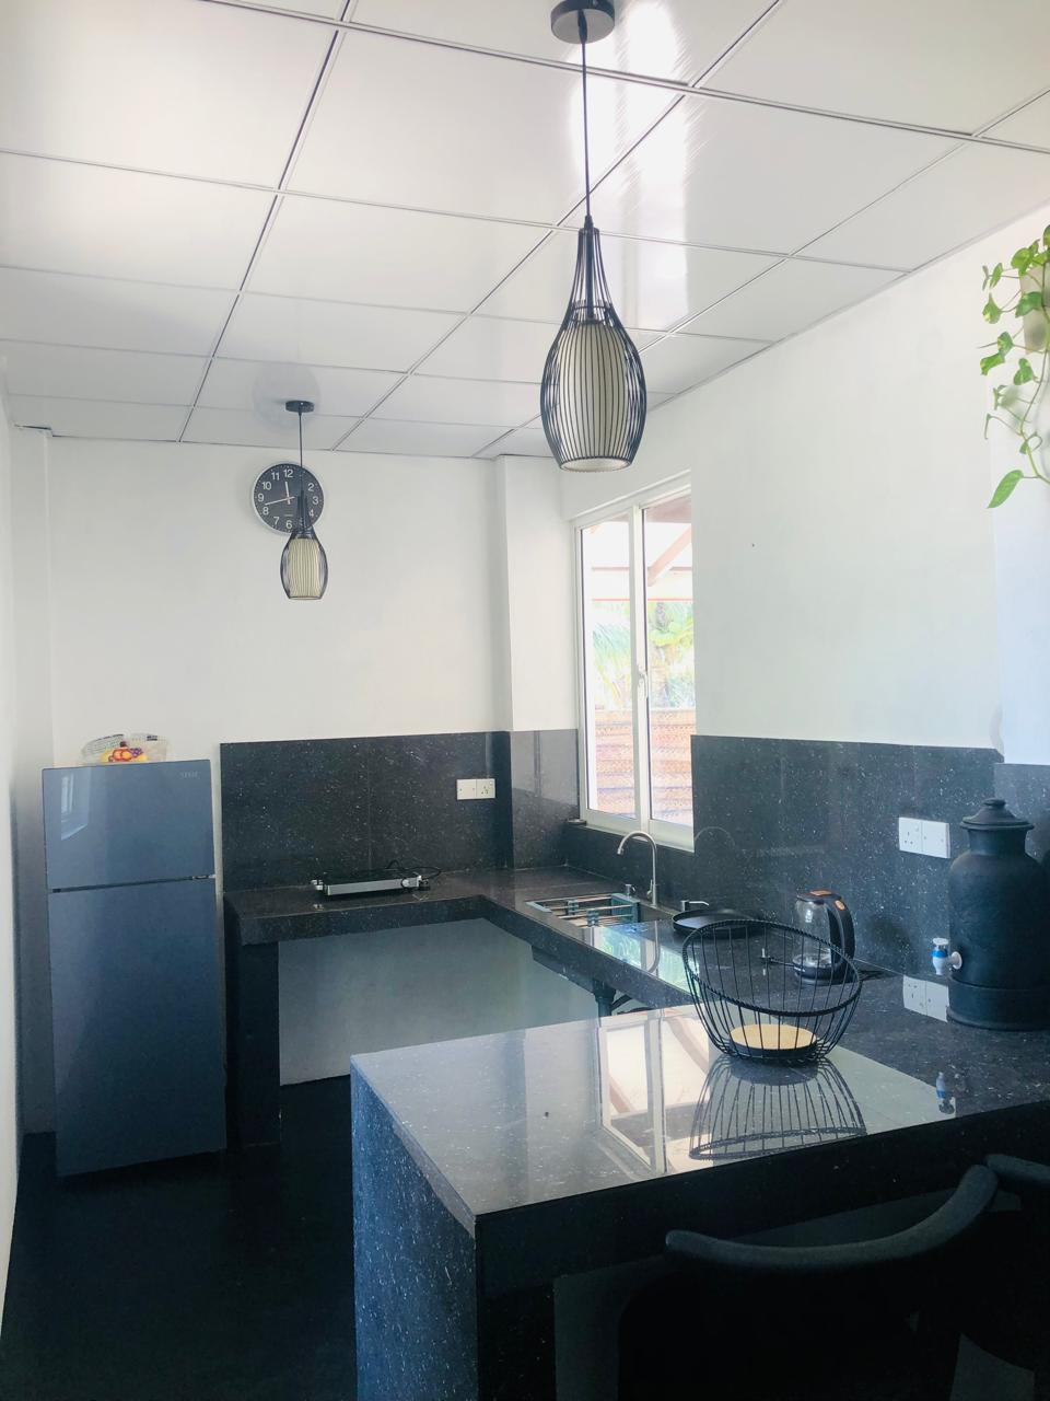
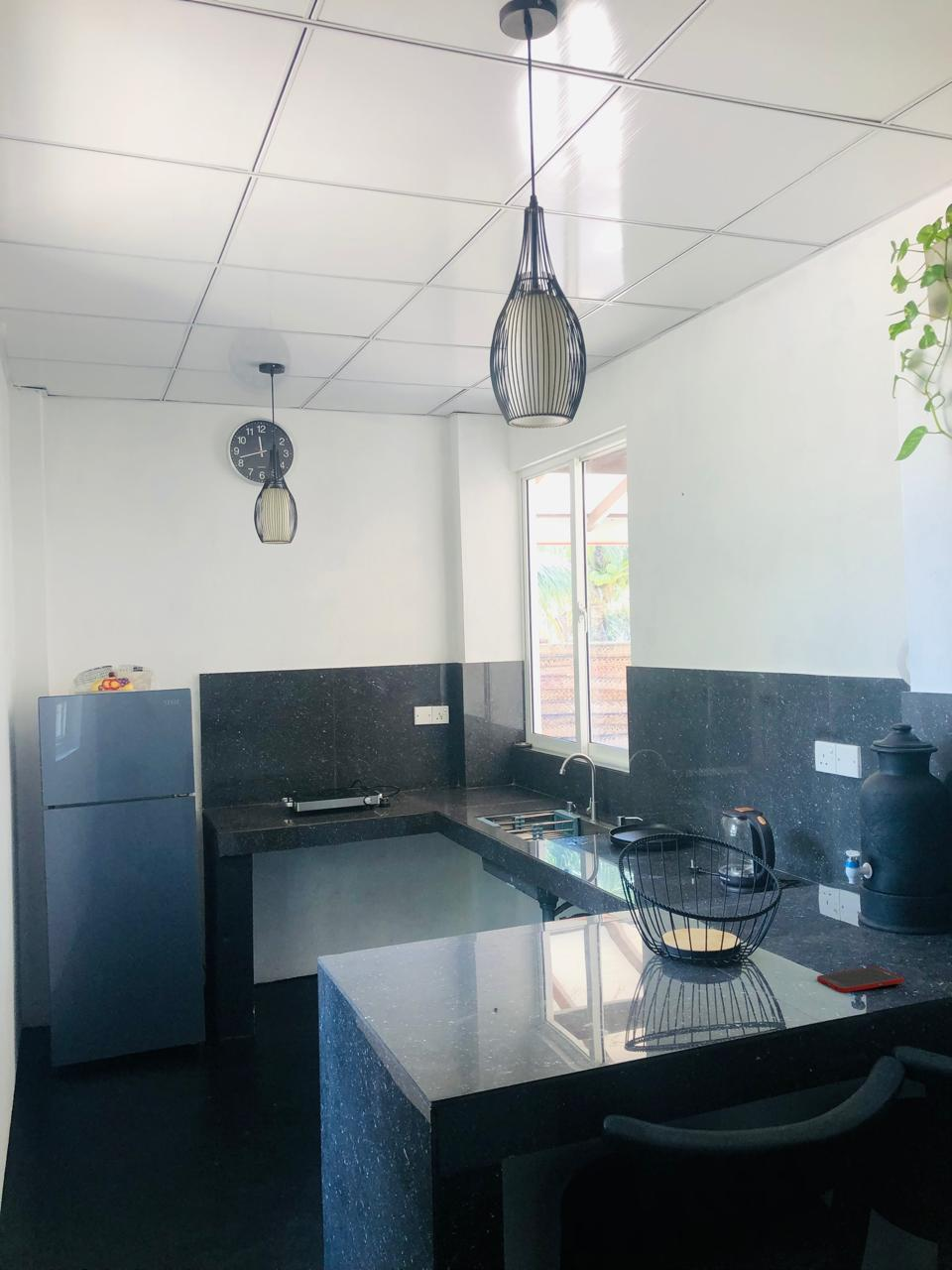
+ cell phone (860, 979)
